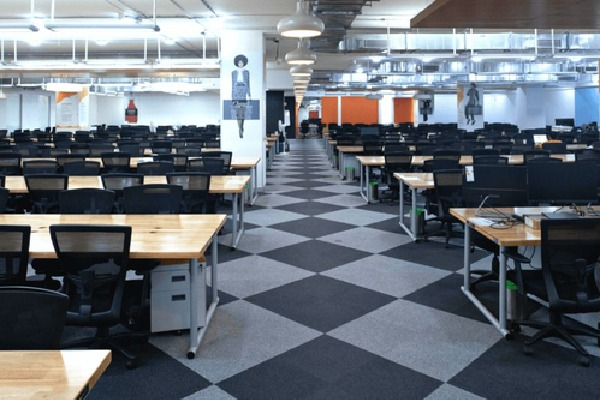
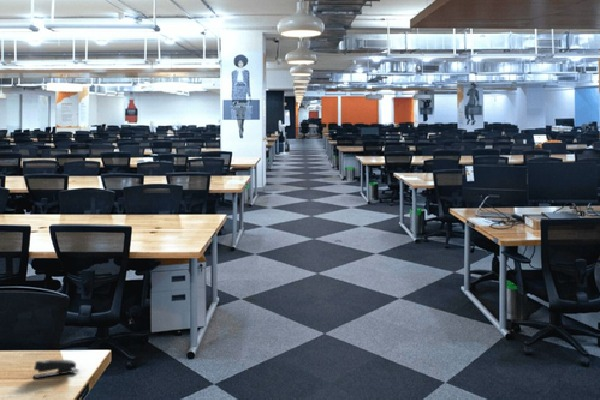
+ stapler (56, 366)
